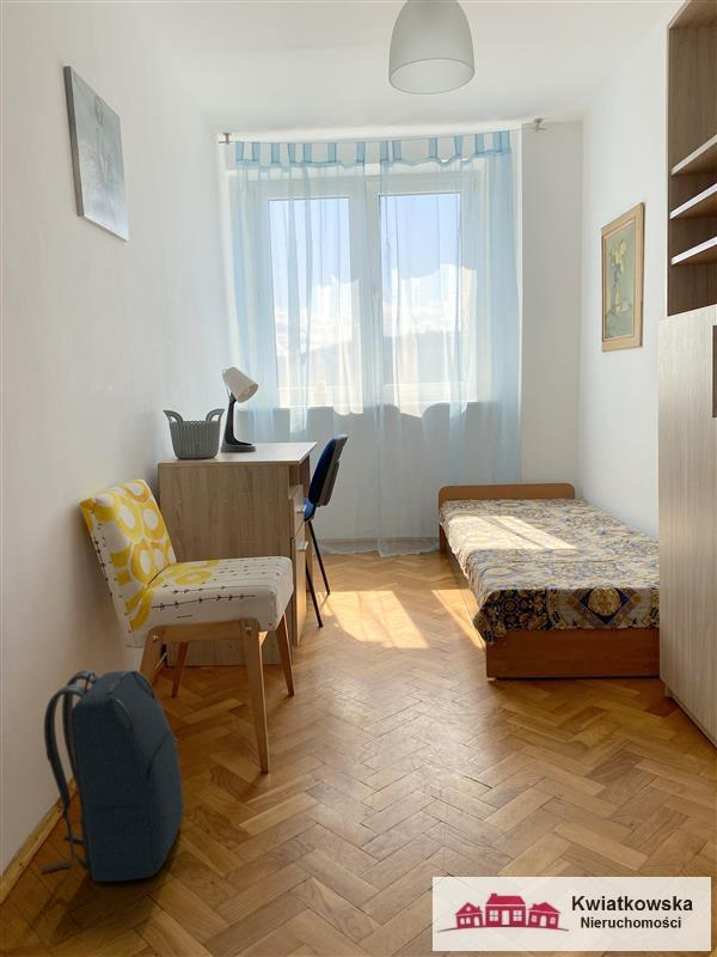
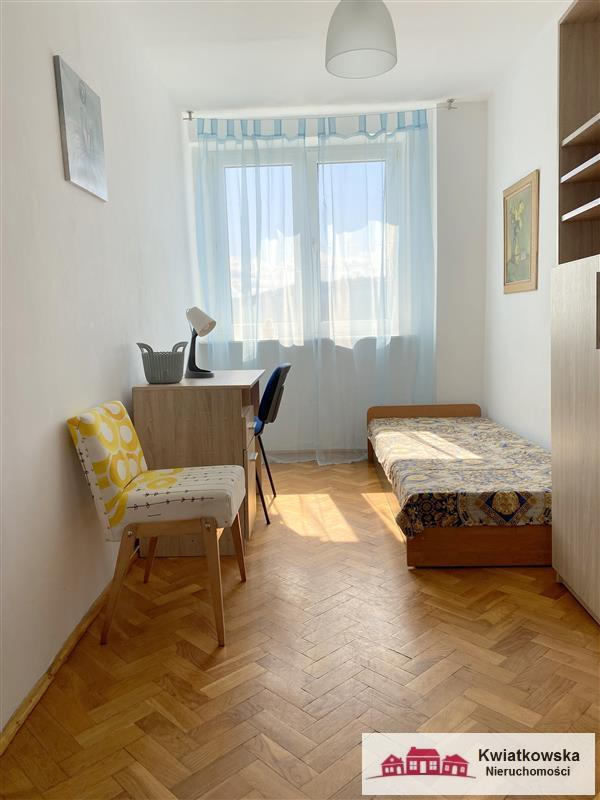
- backpack (108, 762)
